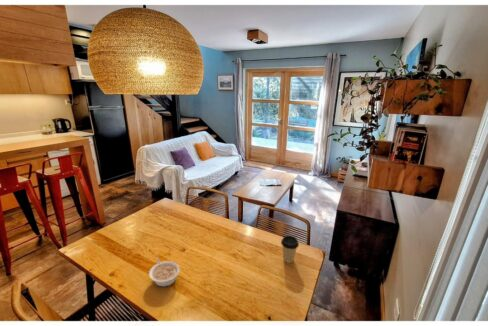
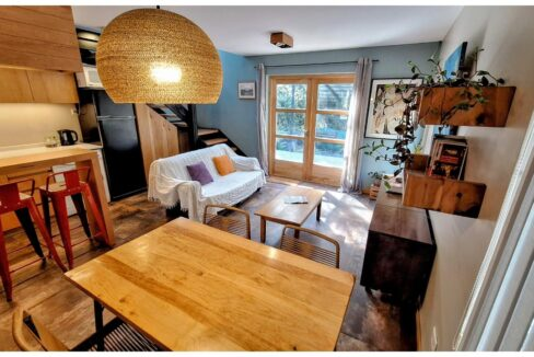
- legume (163, 274)
- coffee cup (289, 249)
